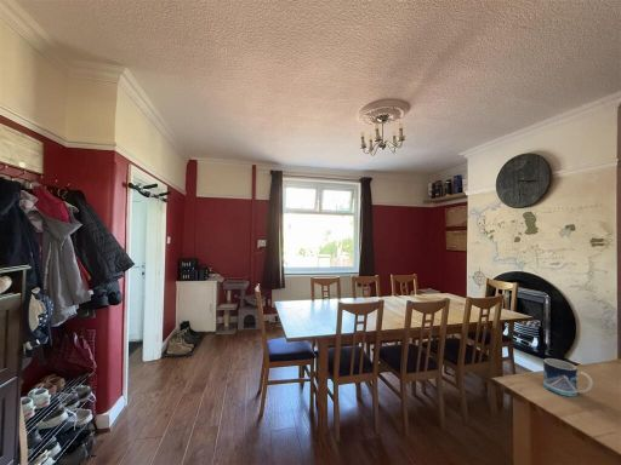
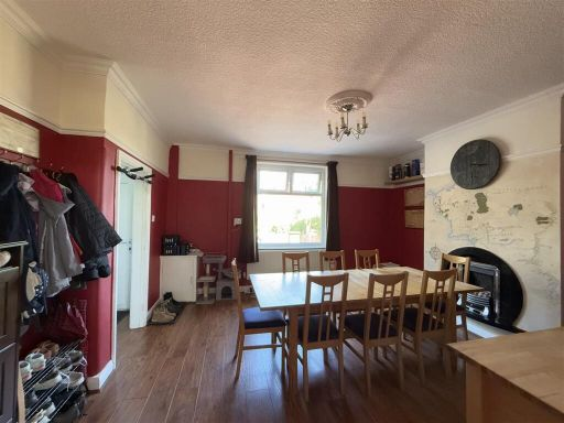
- mug (566, 378)
